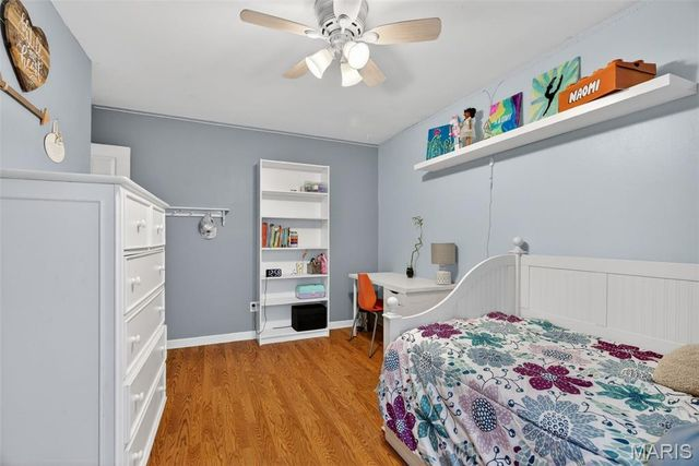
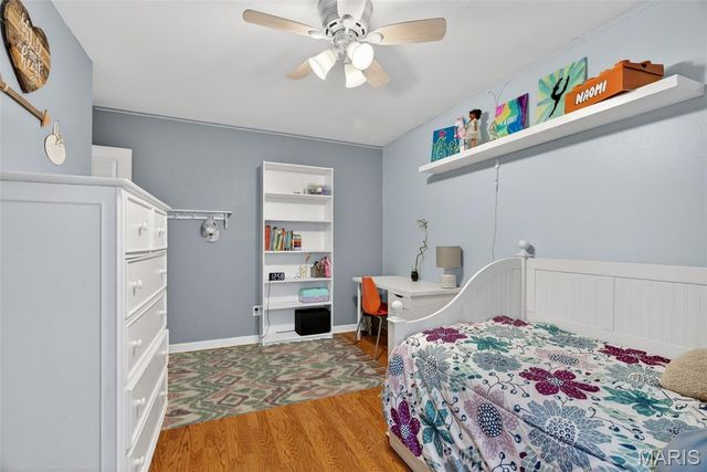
+ rug (244, 370)
